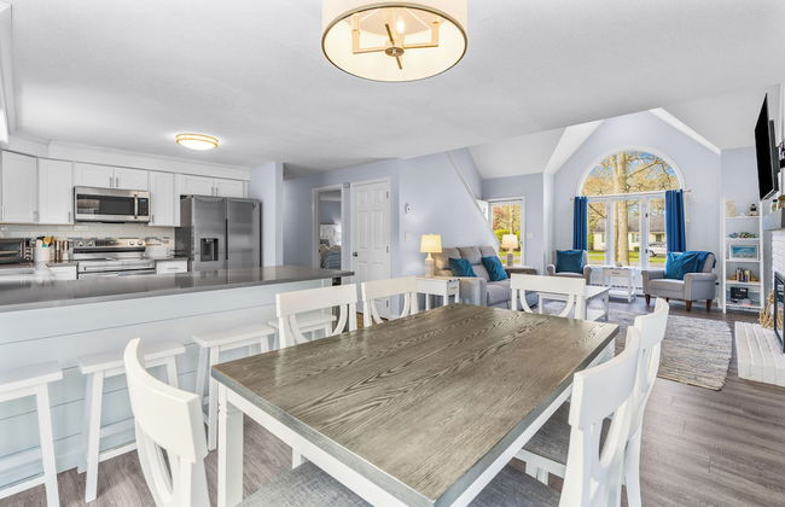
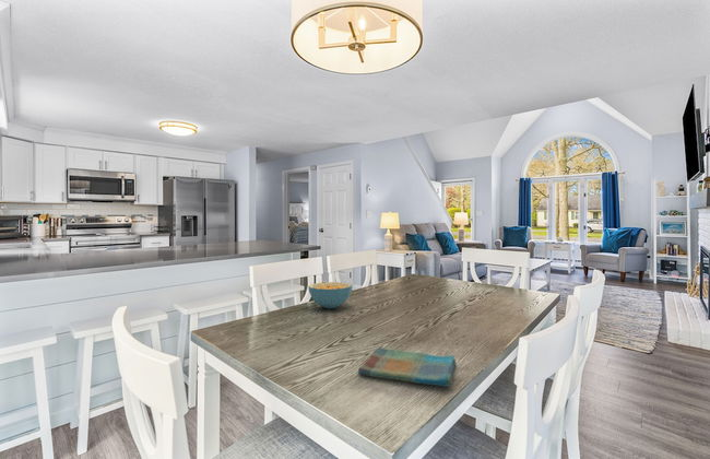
+ dish towel (409, 364)
+ cereal bowl (330, 296)
